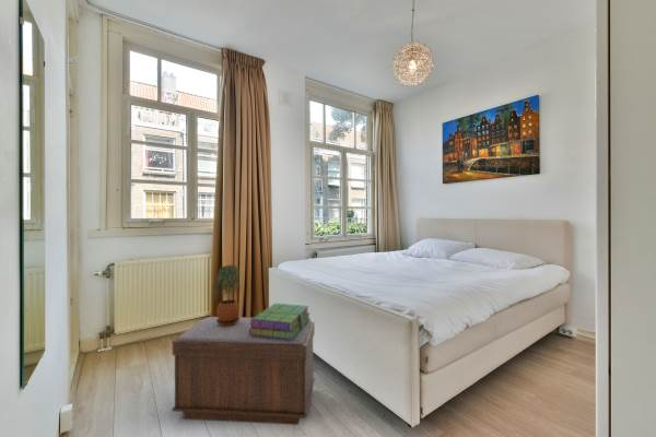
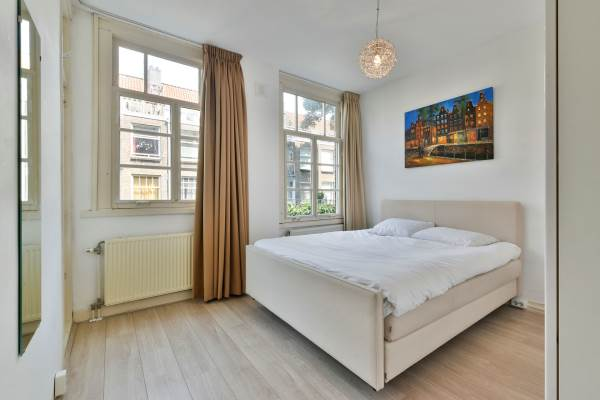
- bench (249, 364)
- stack of books (281, 318)
- potted plant (226, 294)
